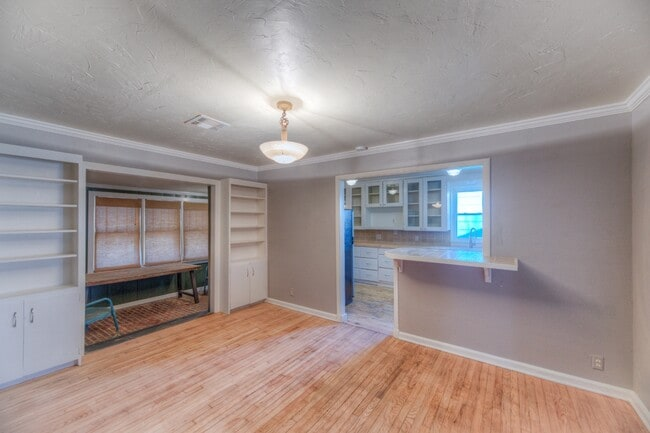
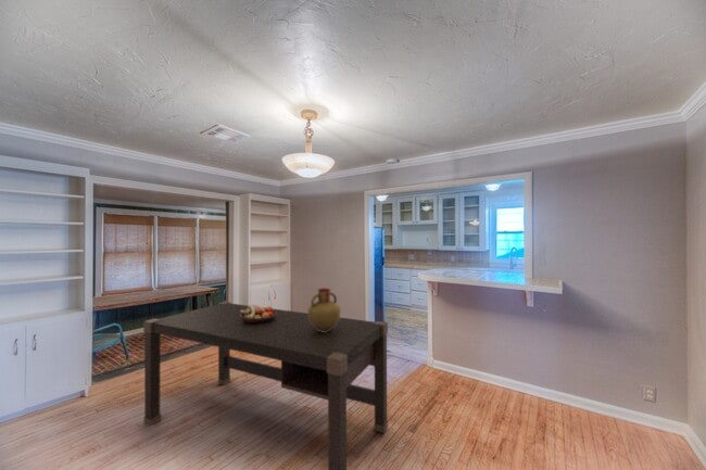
+ dining table (264, 373)
+ vase (324, 308)
+ fruit bowl (257, 312)
